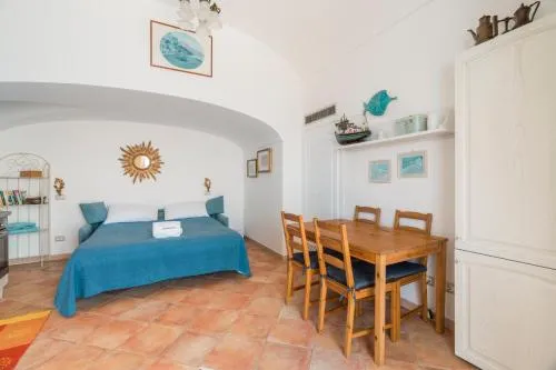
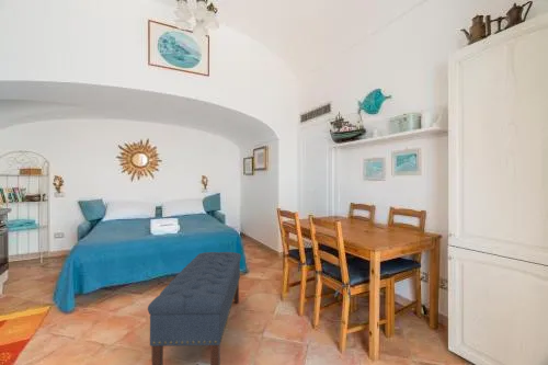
+ bench (206, 300)
